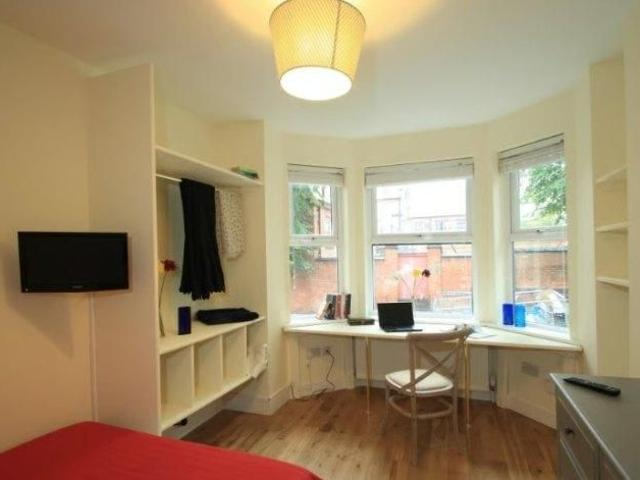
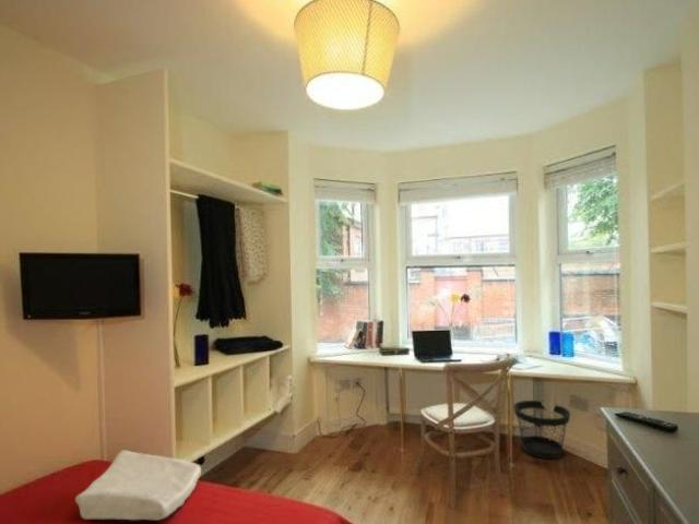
+ wastebasket (542, 430)
+ soap bar (140, 485)
